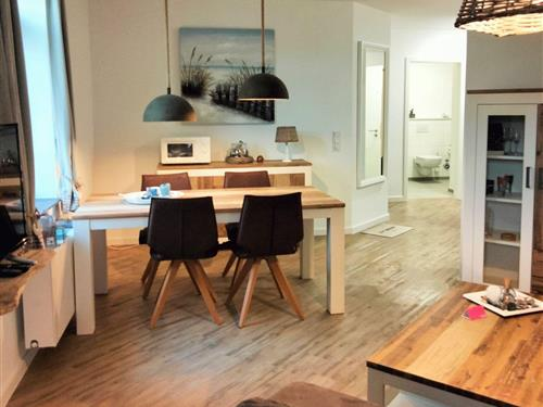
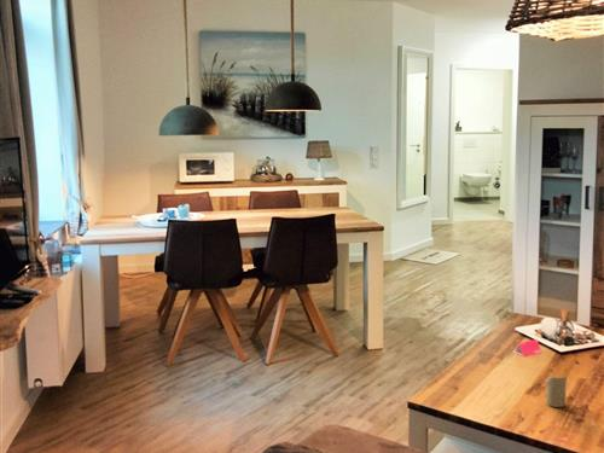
+ candle (554, 389)
